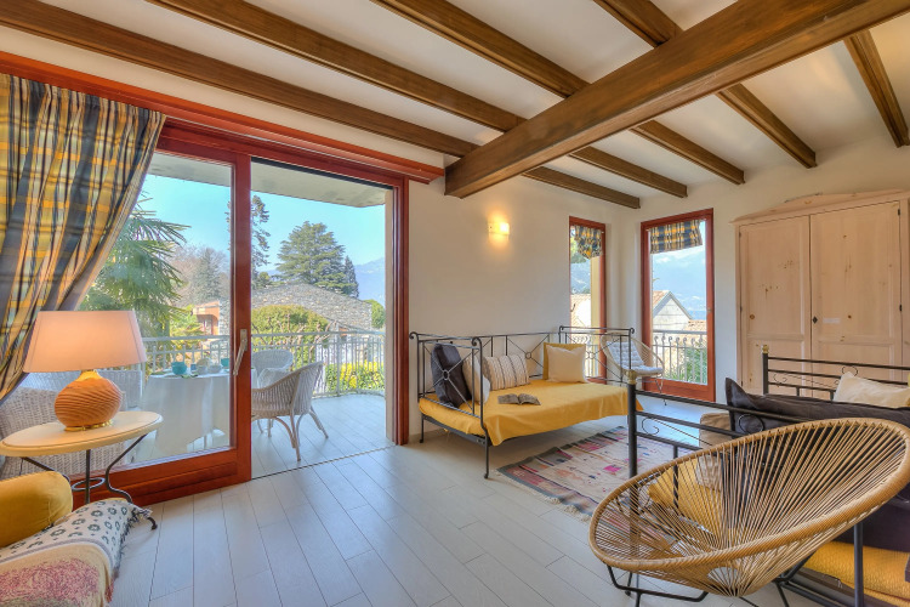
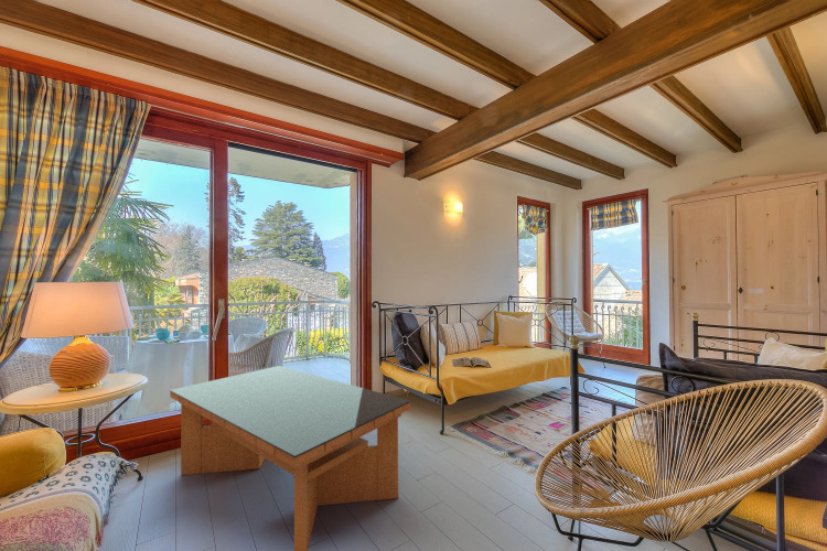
+ coffee table (283, 439)
